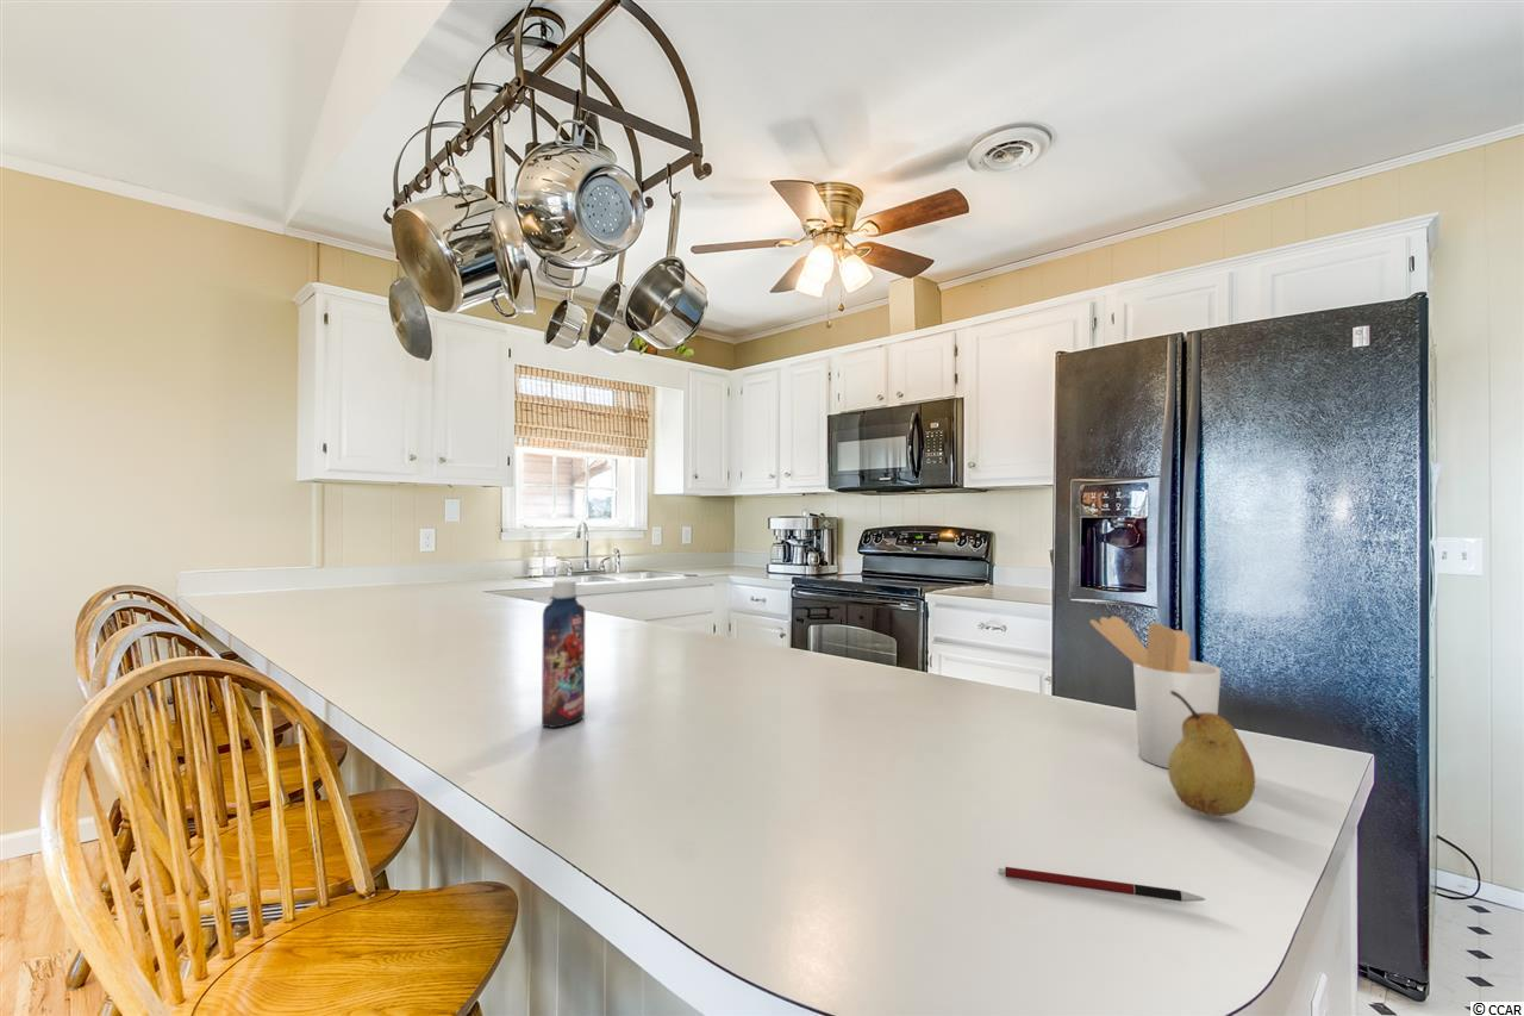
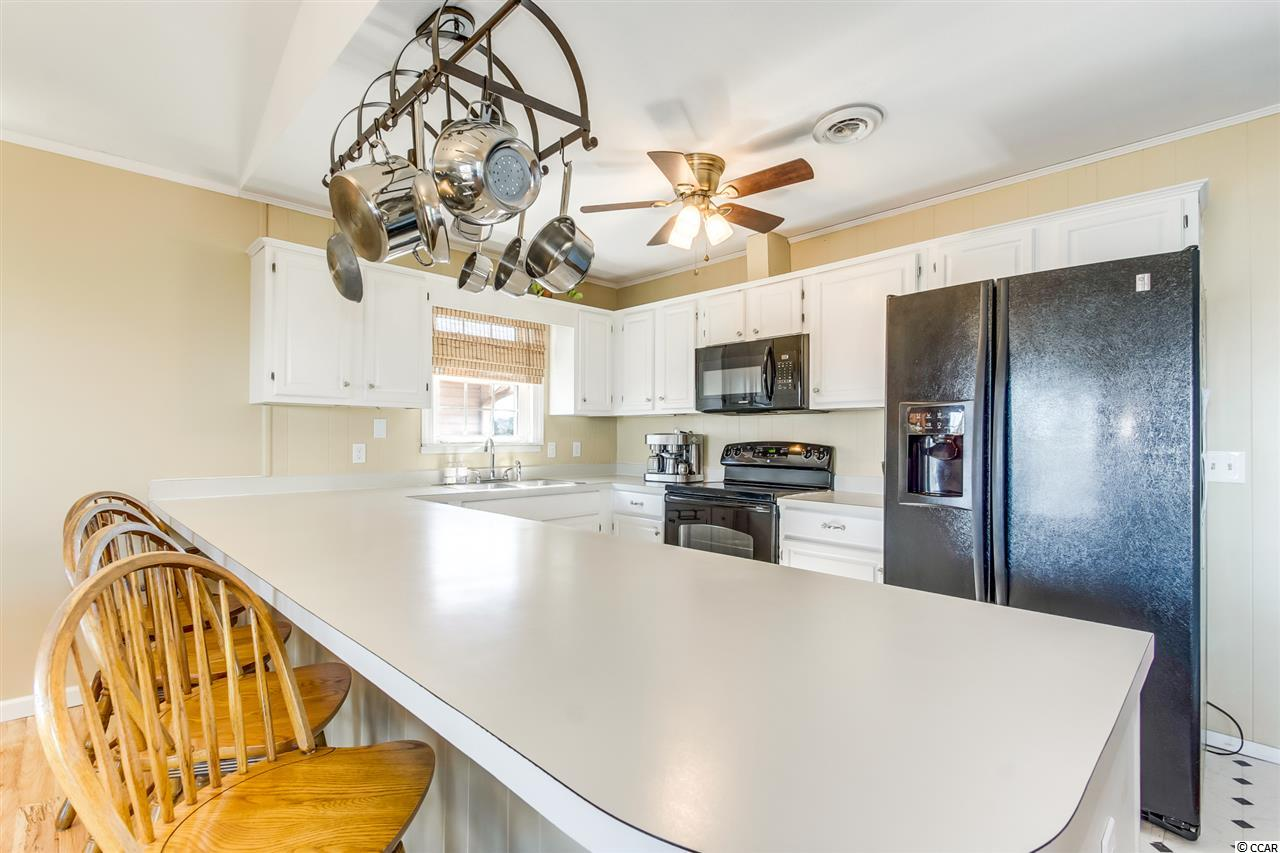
- fruit (1210, 755)
- bottle (563, 650)
- utensil holder (1153, 685)
- pen (1098, 884)
